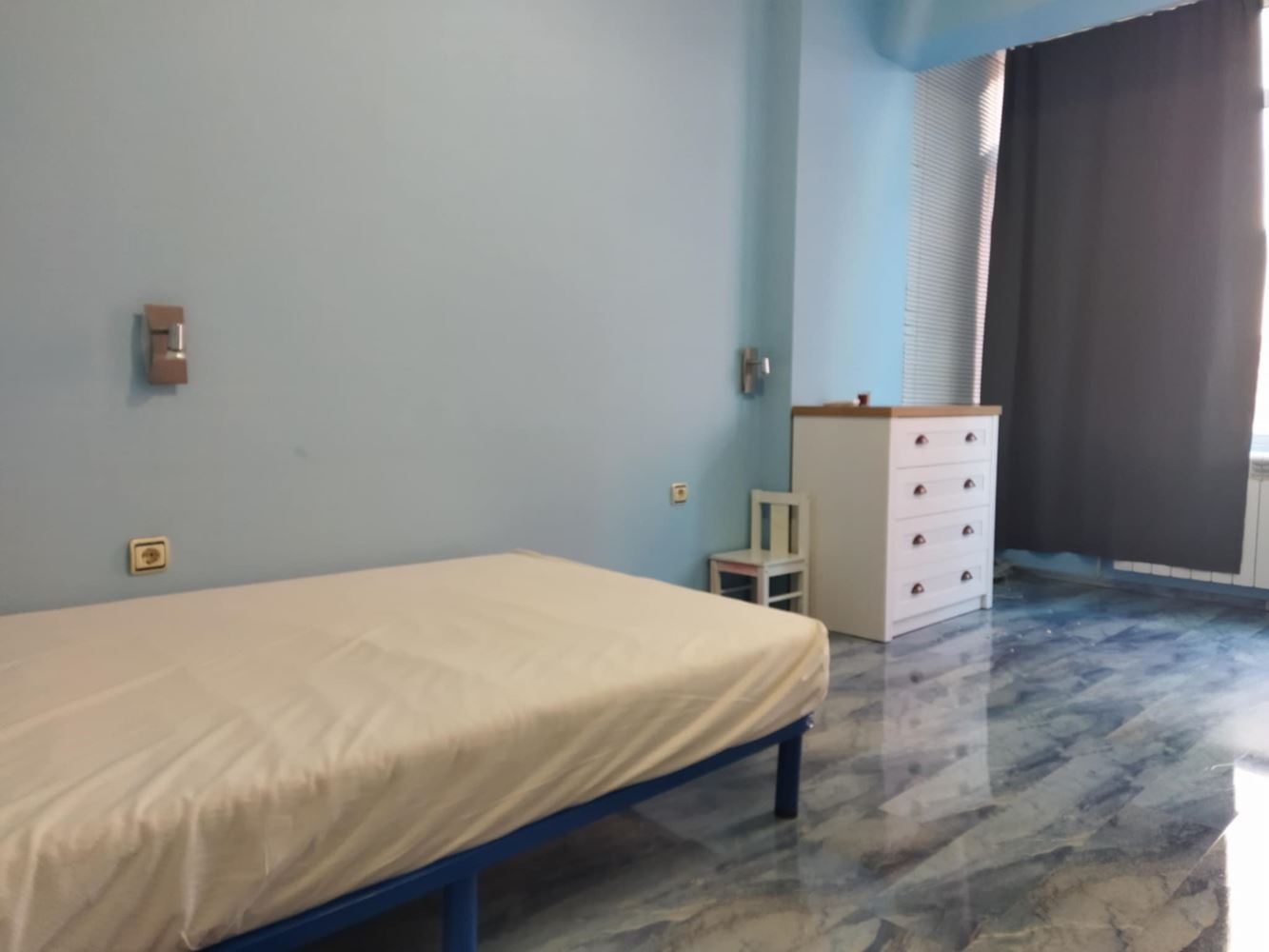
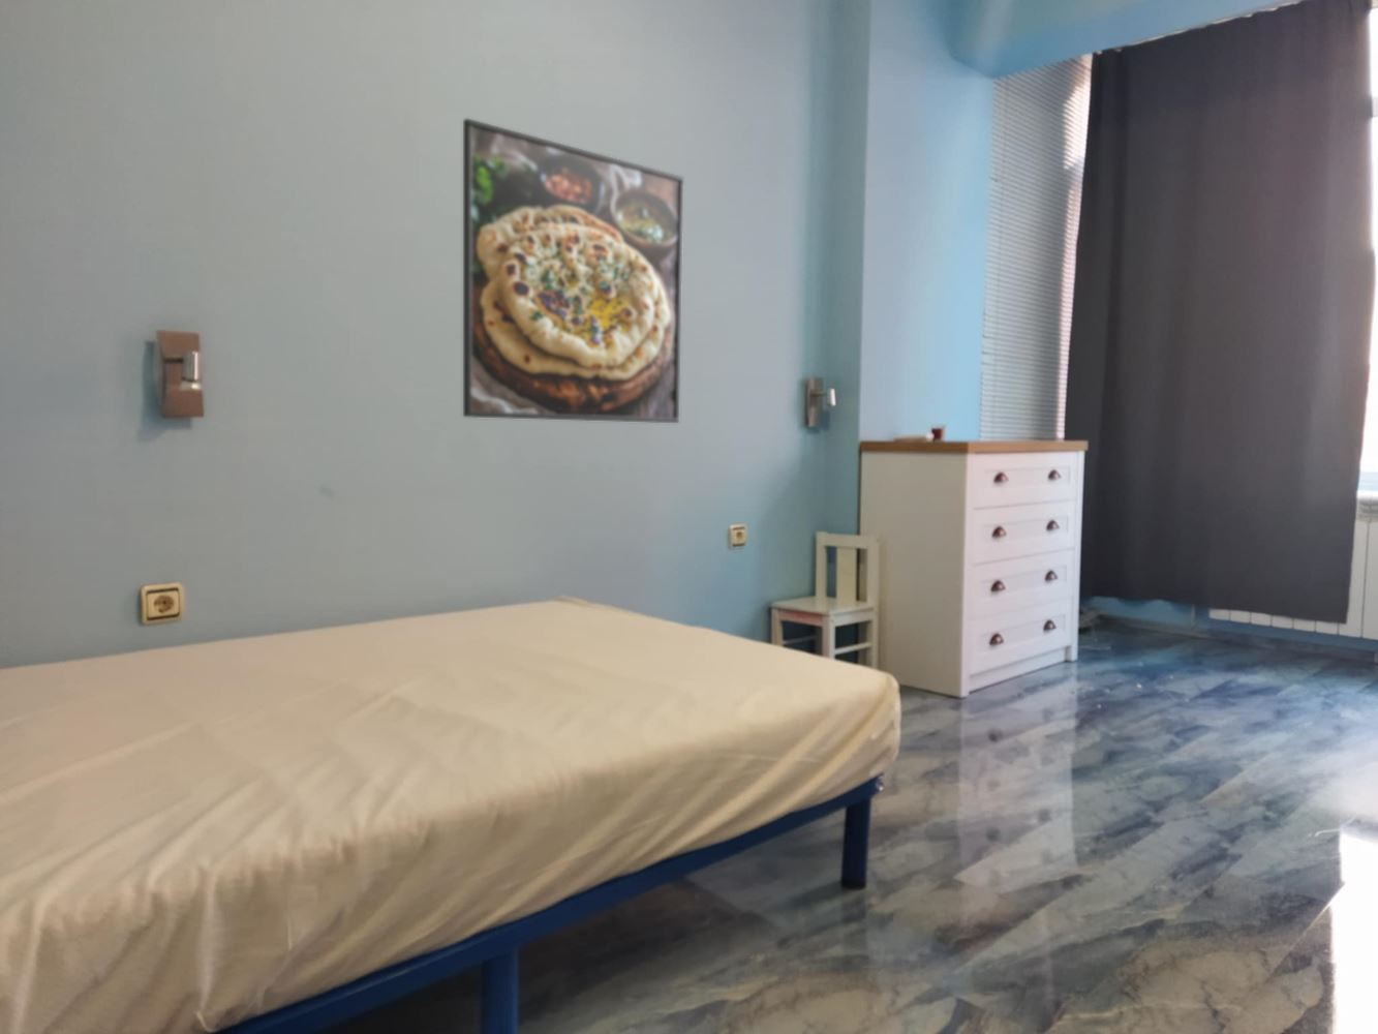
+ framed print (582, 287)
